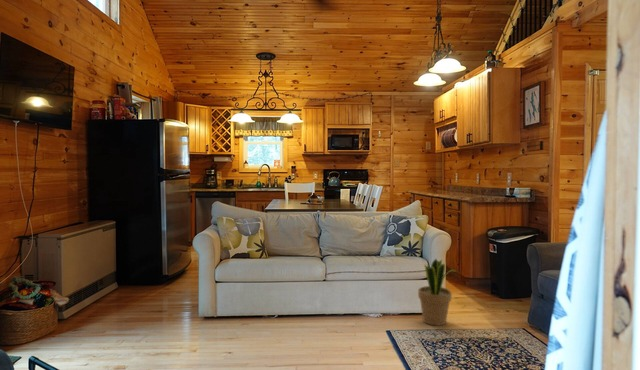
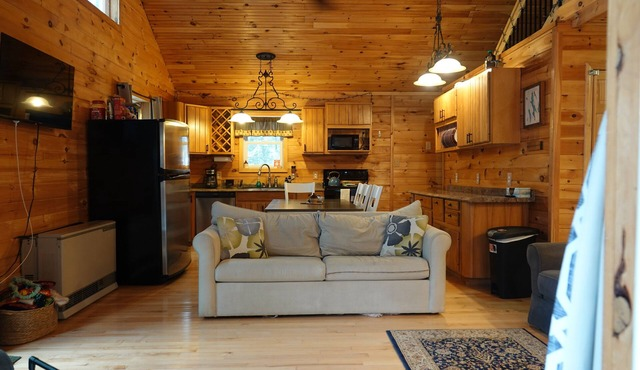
- potted plant (437, 290)
